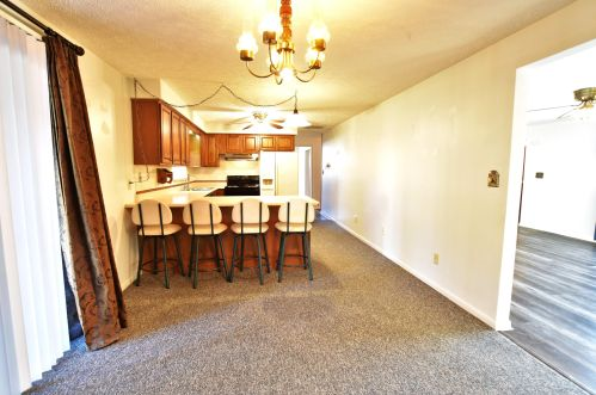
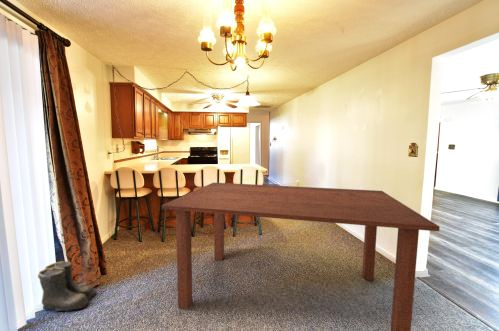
+ dining table (291, 219)
+ boots (67, 284)
